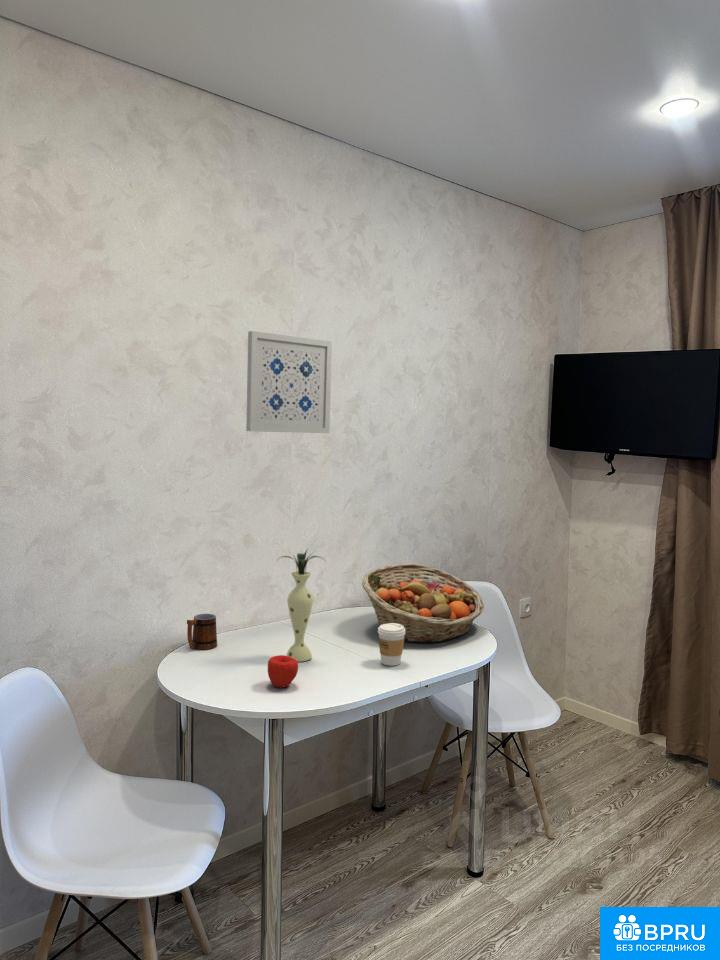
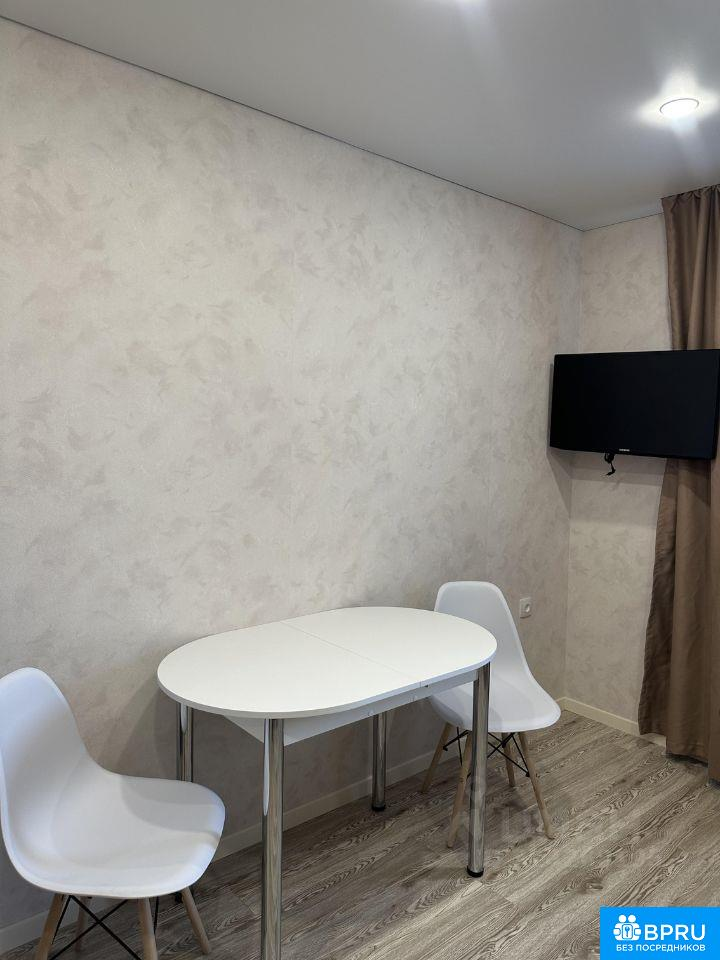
- wall art (290, 384)
- fruit basket (422, 601)
- coffee cup (391, 643)
- mug (200, 631)
- vase (300, 604)
- apple (282, 671)
